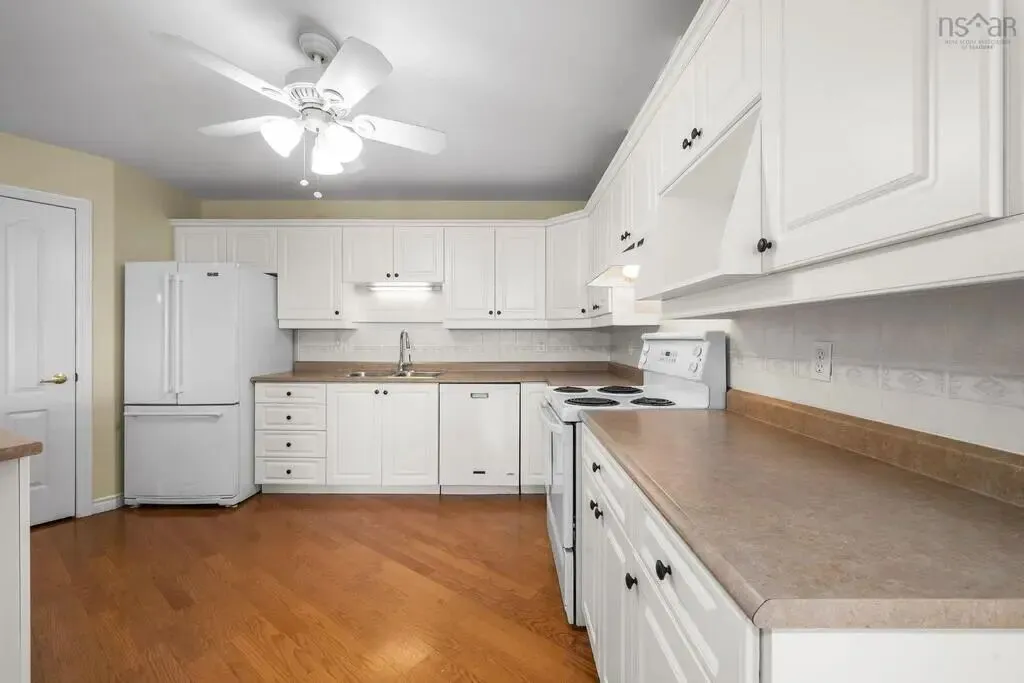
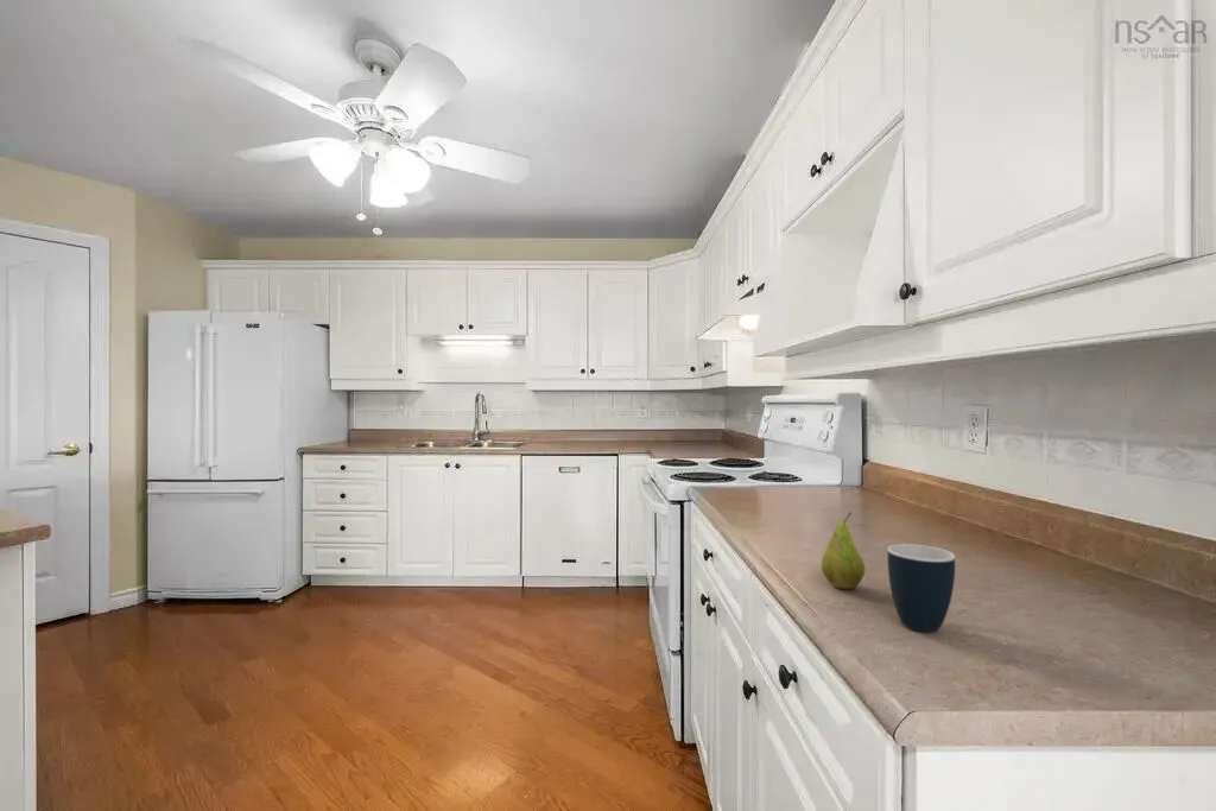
+ mug (923, 585)
+ fruit (842, 549)
